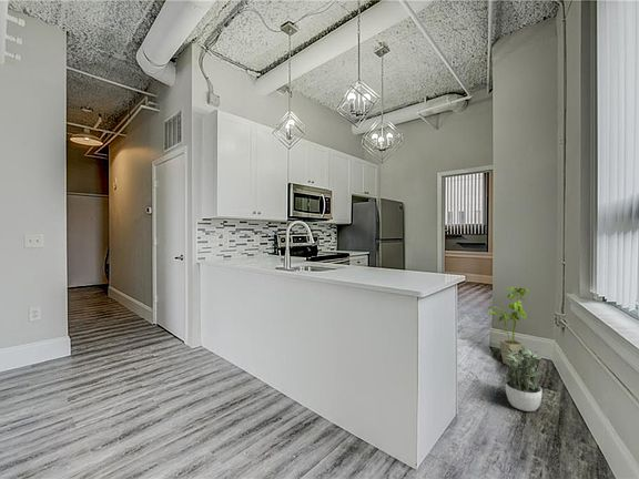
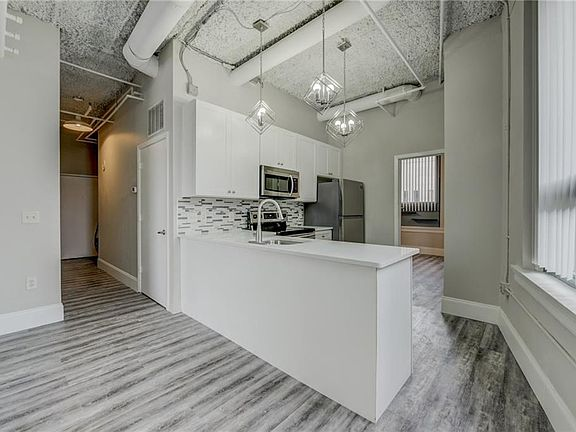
- house plant (513, 324)
- potted plant (520, 375)
